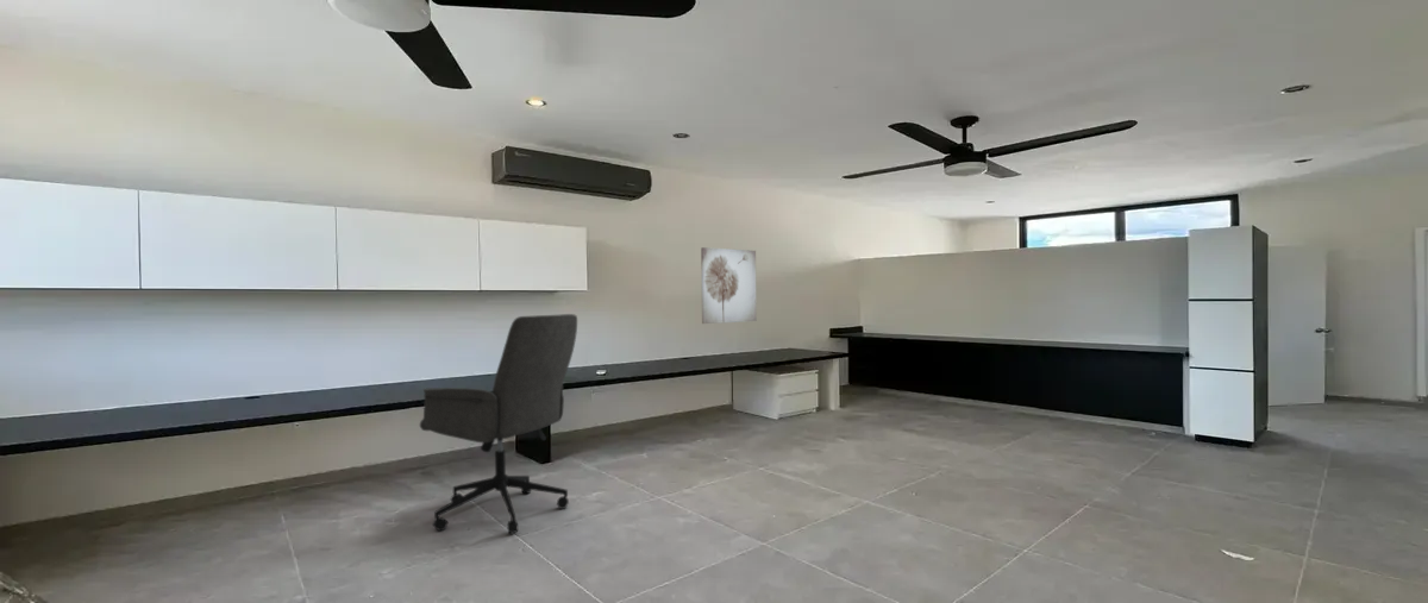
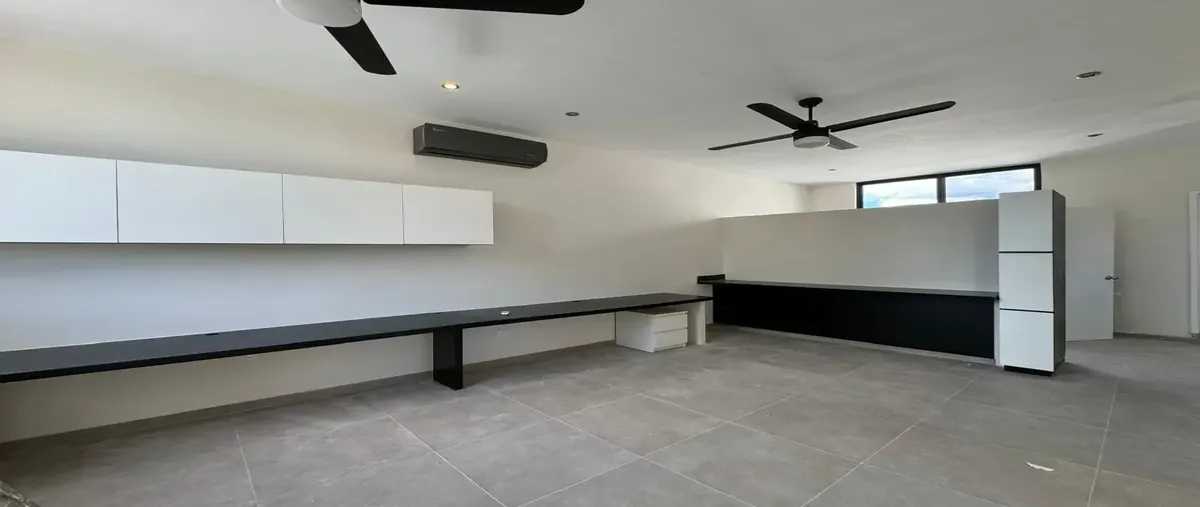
- wall art (729, 285)
- office chair (502, 414)
